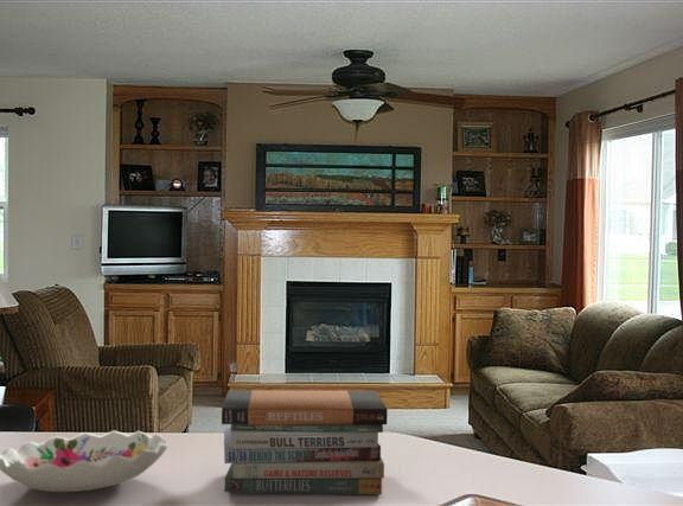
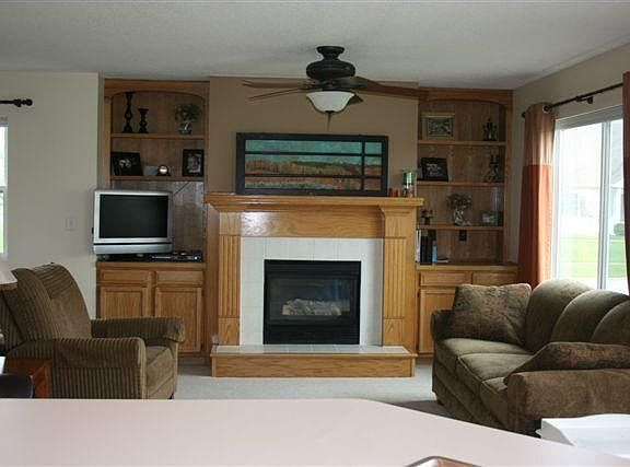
- decorative bowl (83, 461)
- book stack (302, 438)
